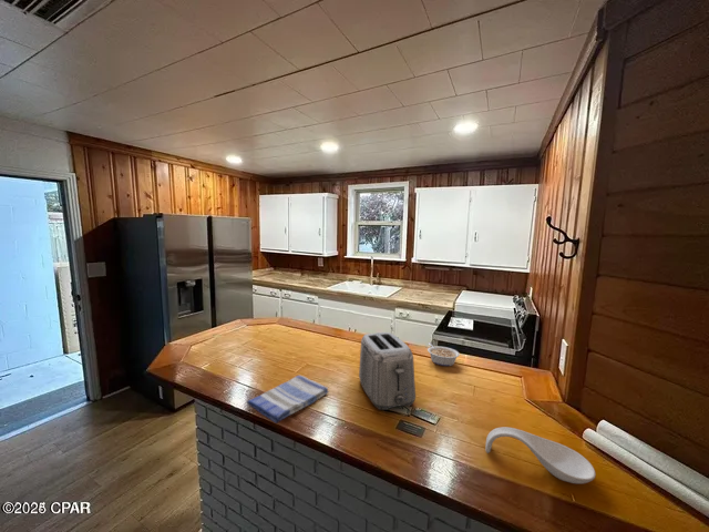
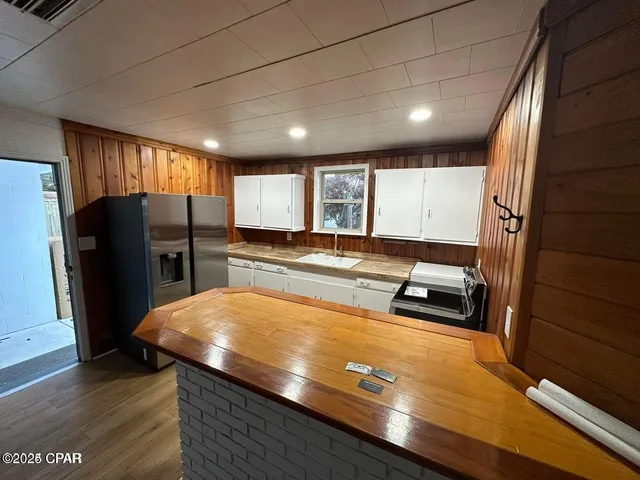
- spoon rest (536, 451)
- dish towel (289, 395)
- legume (441, 355)
- toaster (384, 365)
